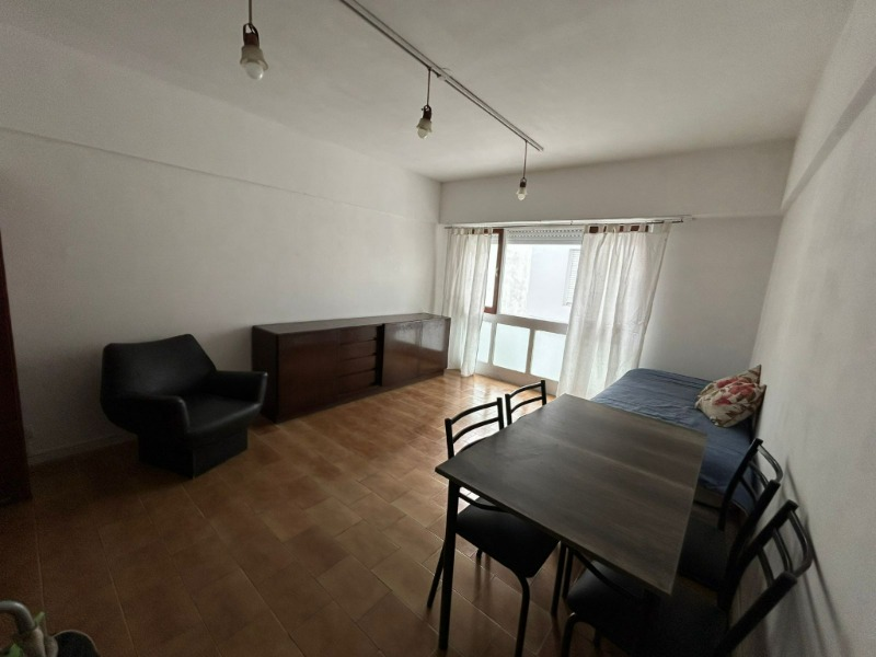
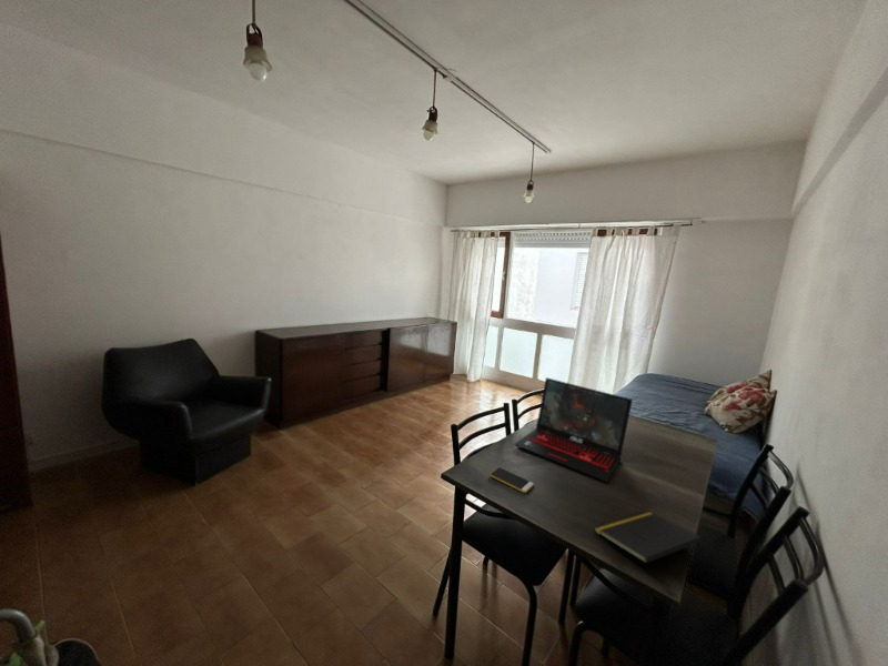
+ laptop (572, 423)
+ smartphone (511, 480)
+ notepad (645, 534)
